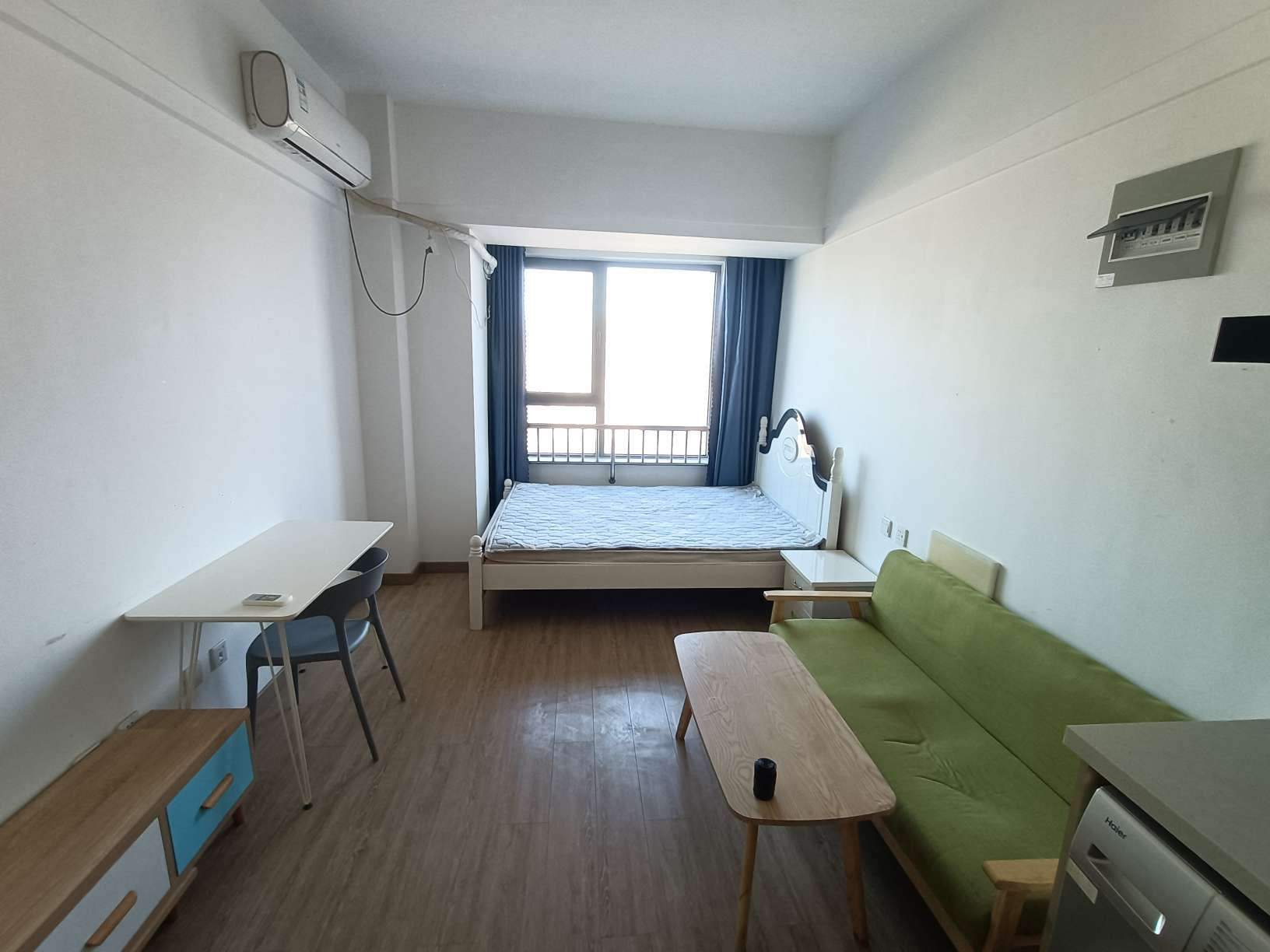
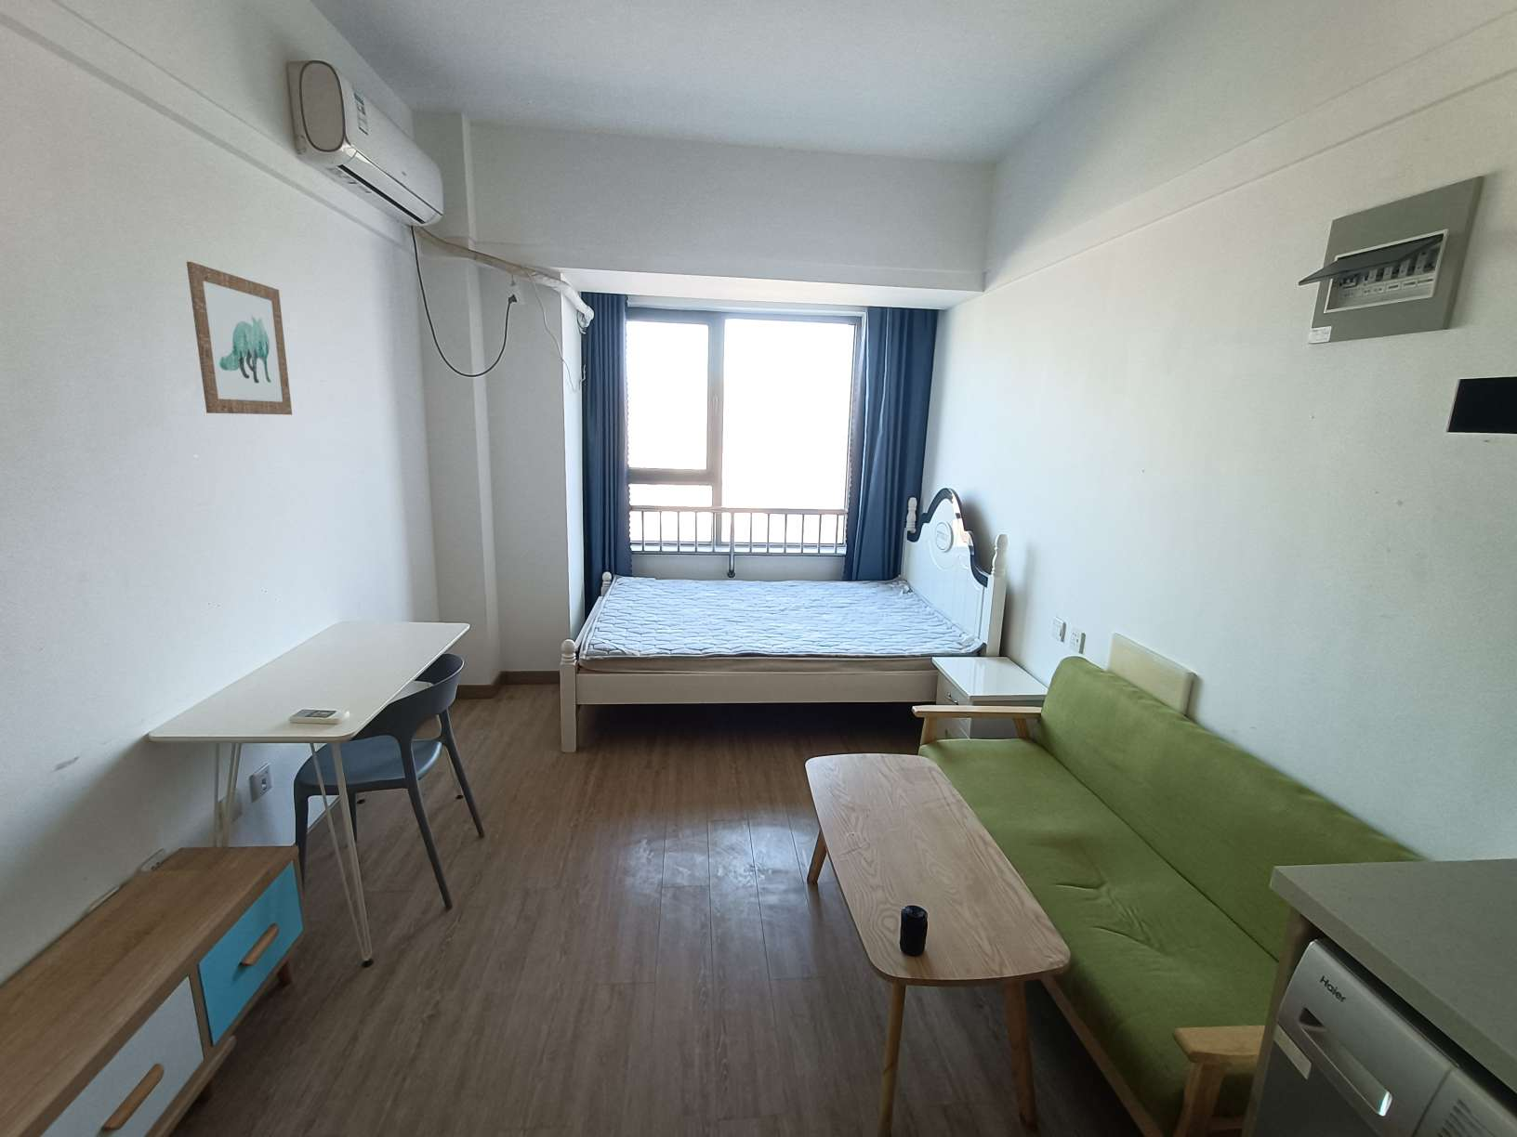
+ wall art (245, 346)
